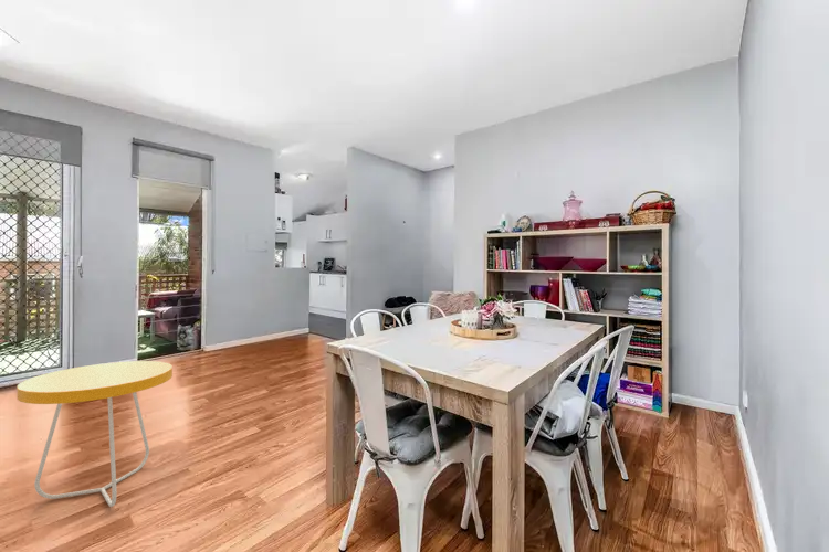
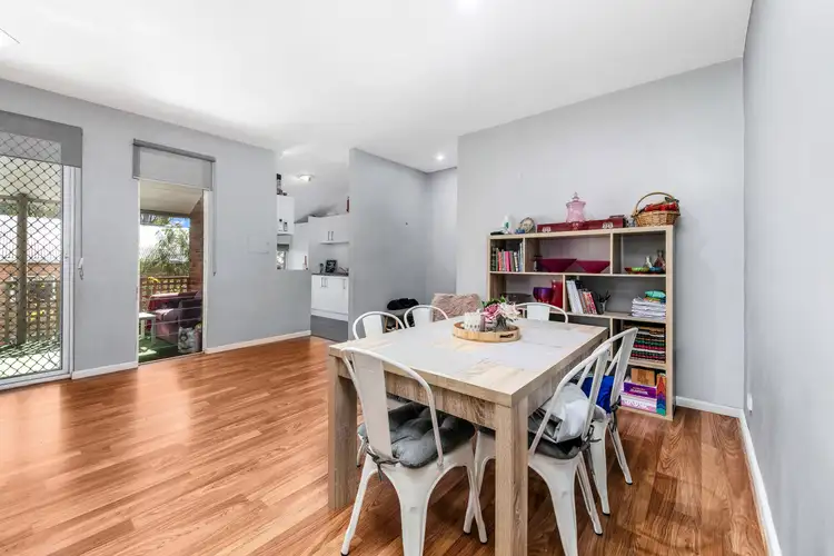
- side table (109, 432)
